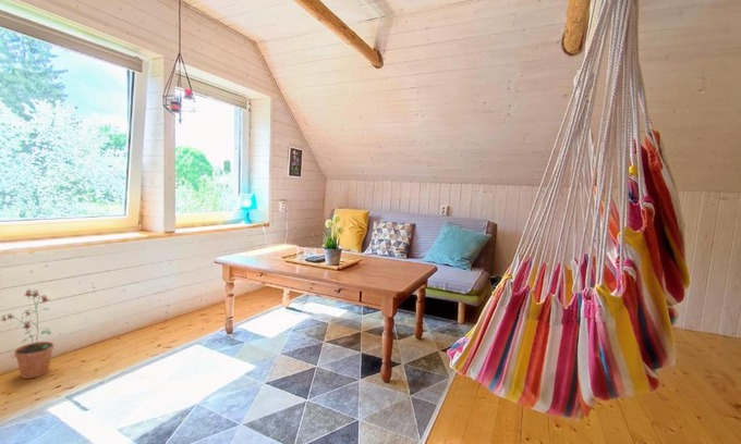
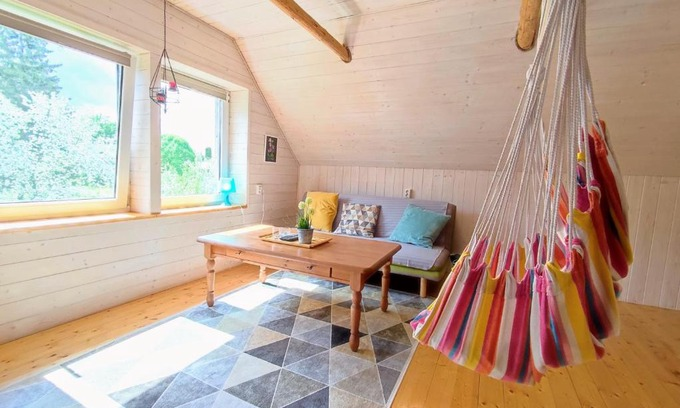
- potted plant (29, 333)
